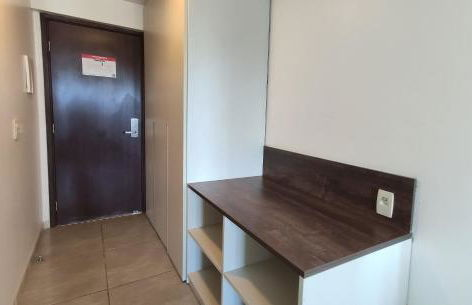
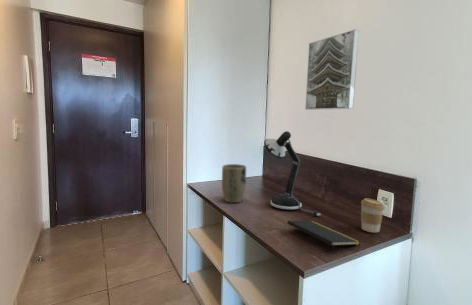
+ coffee cup (371, 214)
+ desk lamp (291, 169)
+ notepad (321, 232)
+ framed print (329, 73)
+ plant pot (233, 183)
